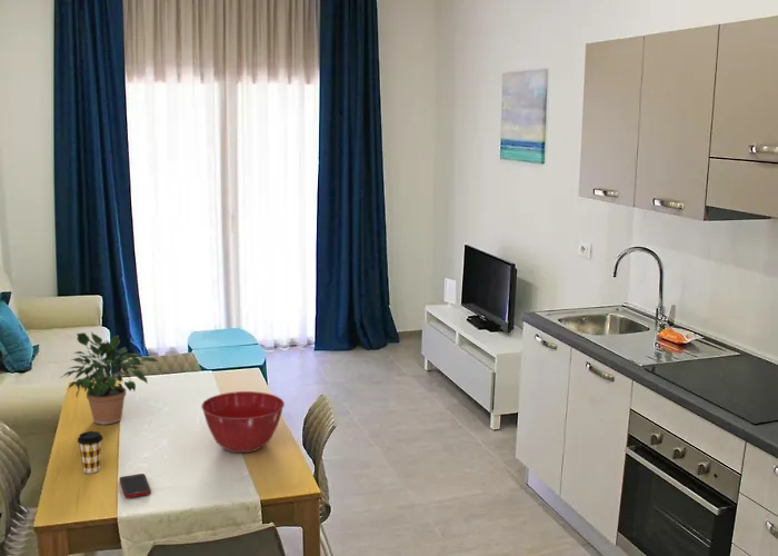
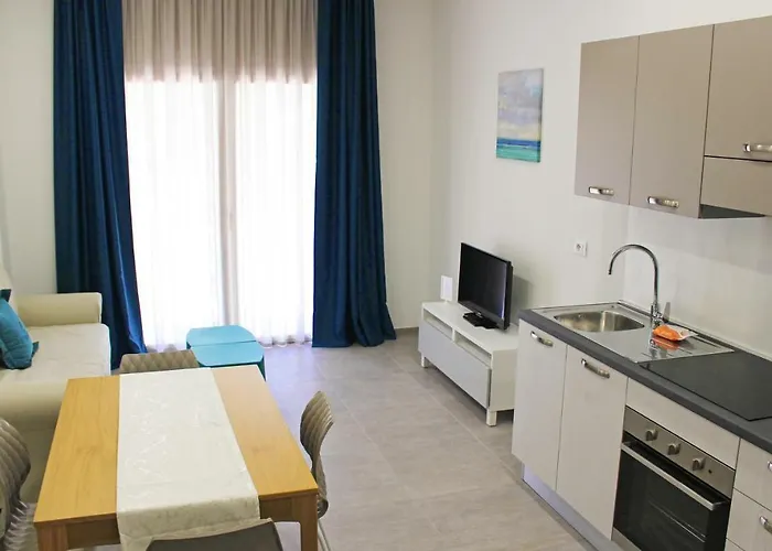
- cell phone (134, 485)
- potted plant (113, 375)
- coffee cup (90, 451)
- mixing bowl (243, 424)
